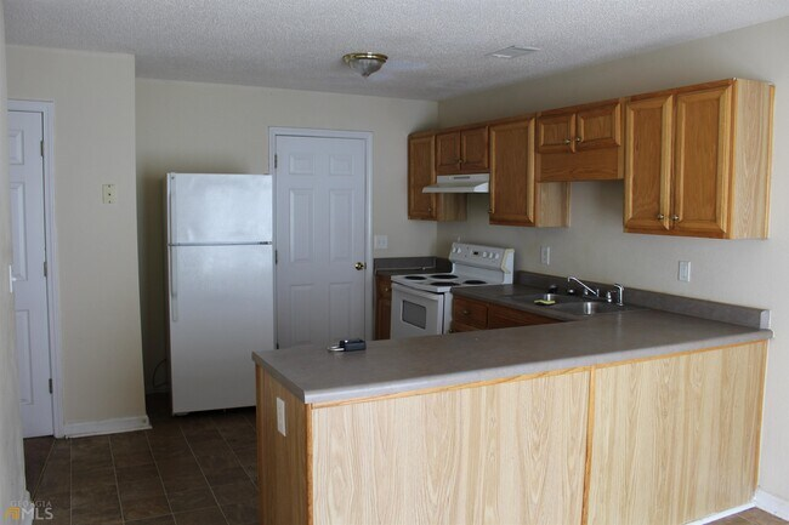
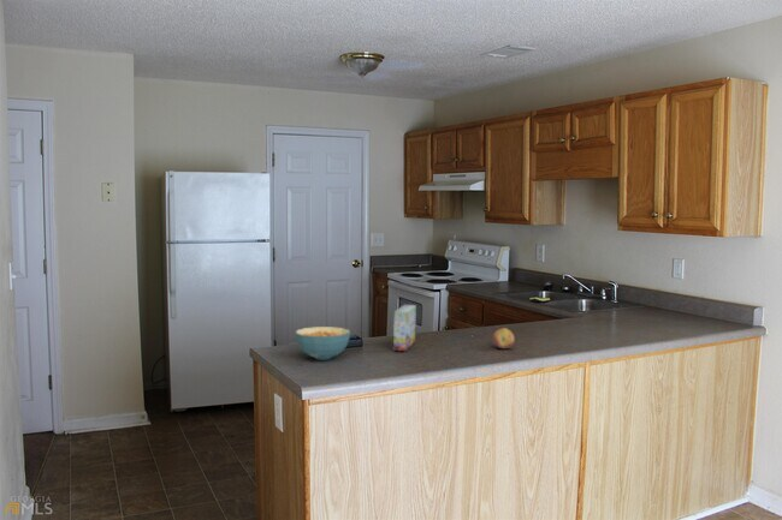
+ snack box (404, 327)
+ fruit (503, 337)
+ cereal bowl (322, 345)
